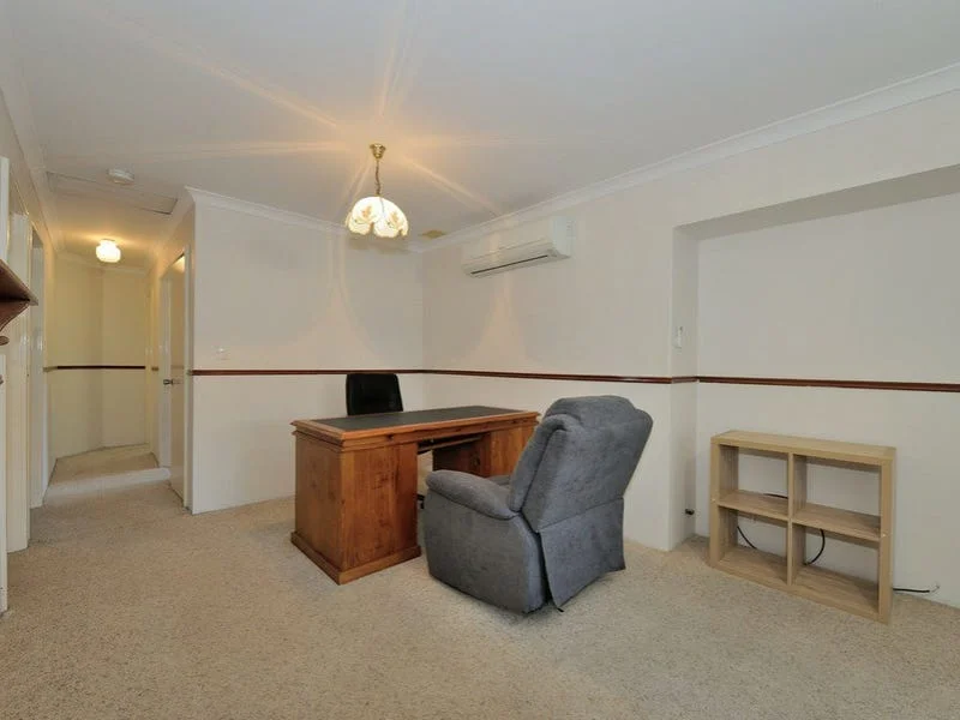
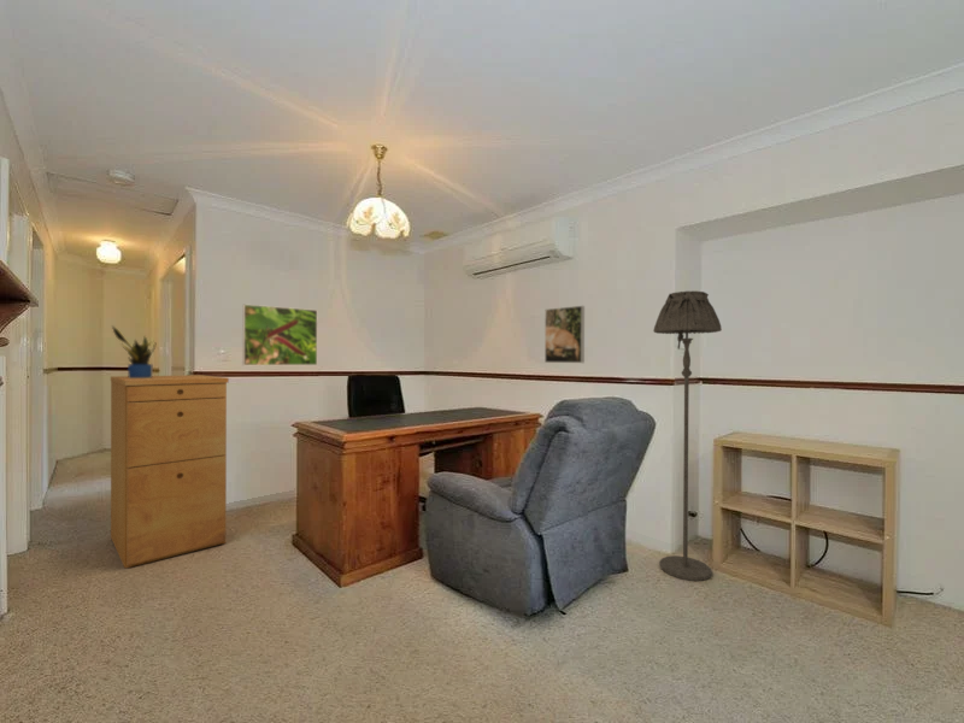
+ floor lamp (686, 430)
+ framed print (281, 336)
+ potted plant (135, 352)
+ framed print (564, 335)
+ filing cabinet (167, 458)
